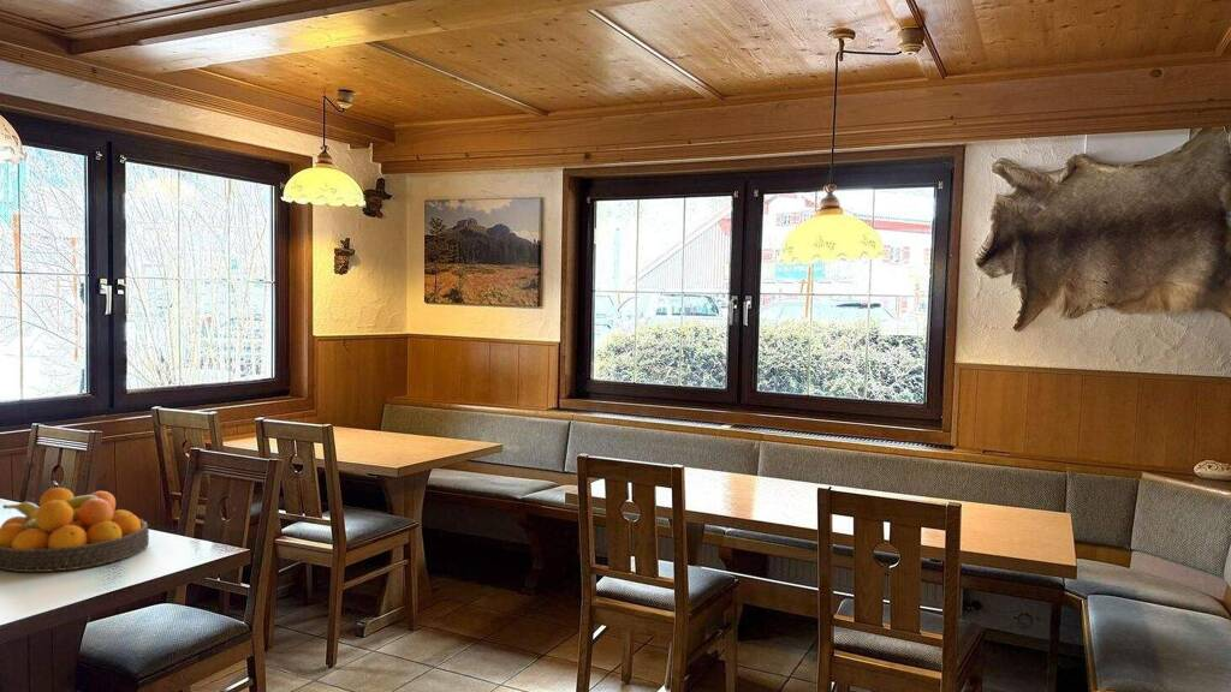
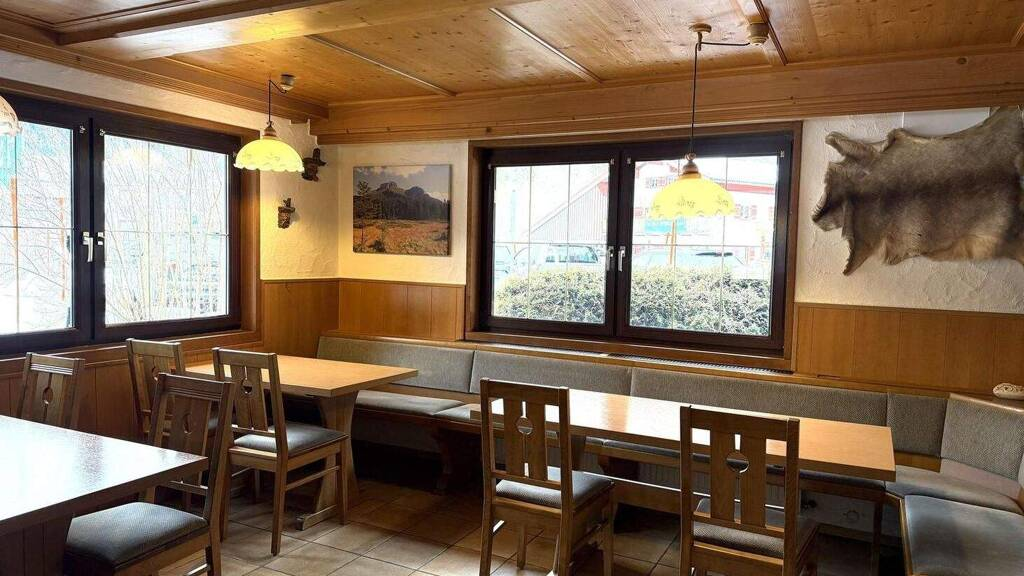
- fruit bowl (71, 521)
